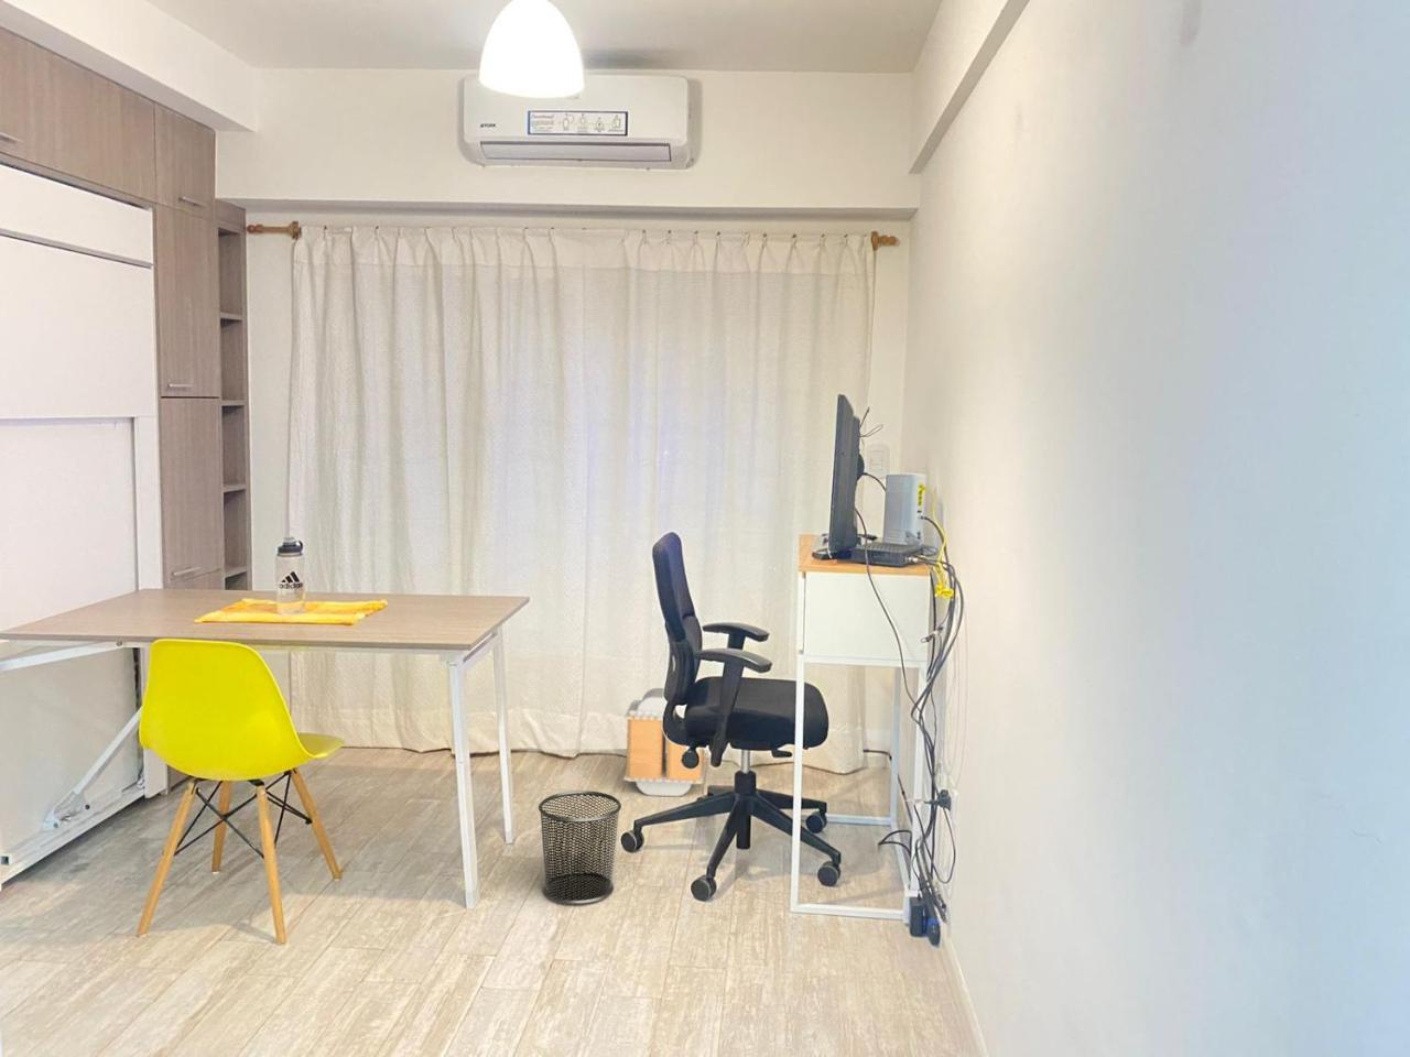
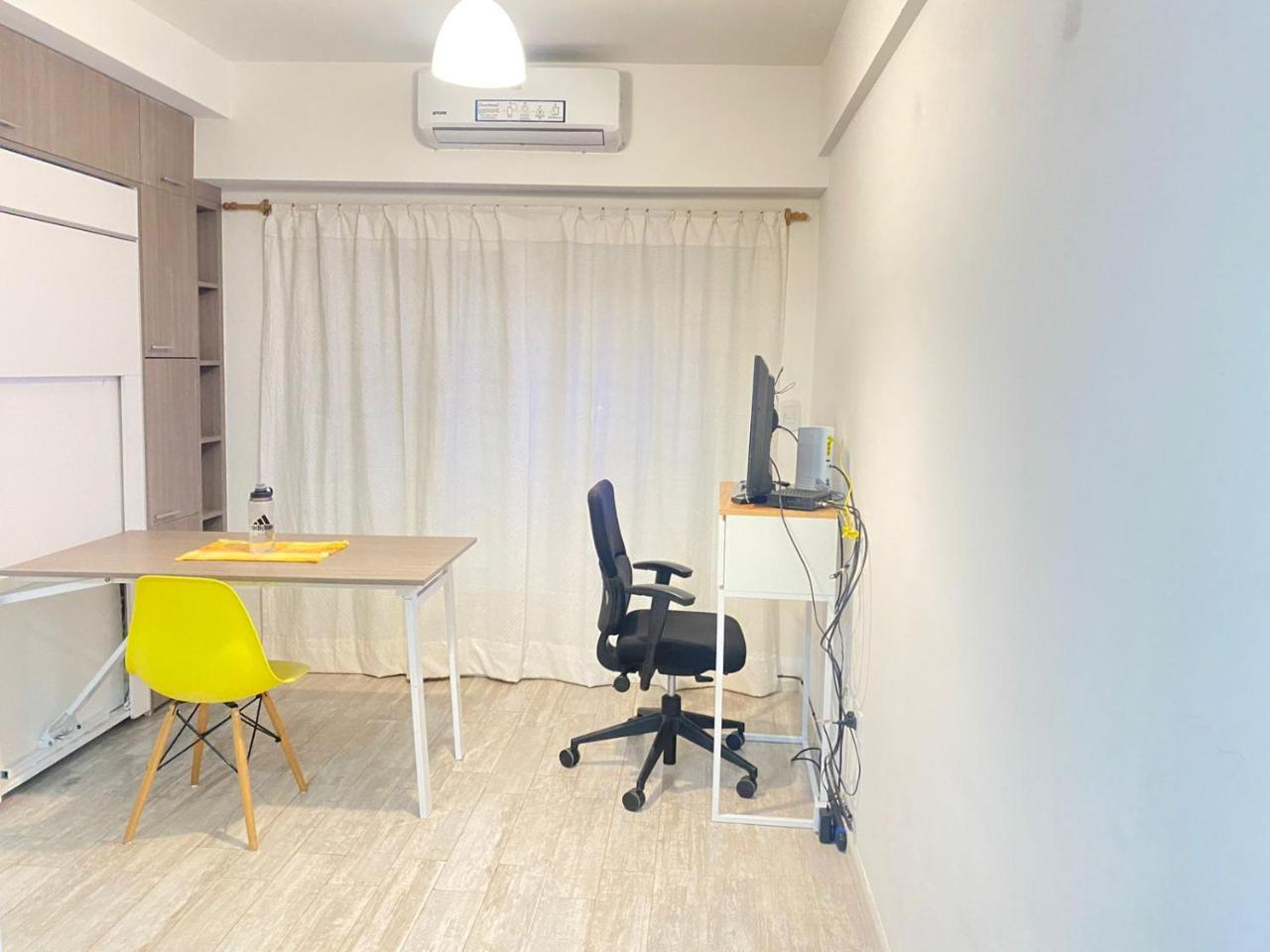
- waste bin (578, 847)
- air purifier (665, 741)
